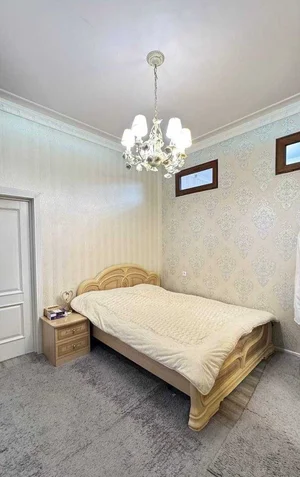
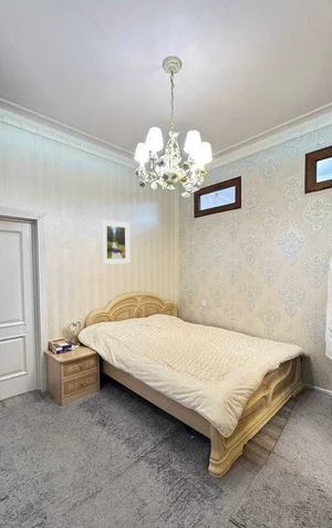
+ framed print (115, 242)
